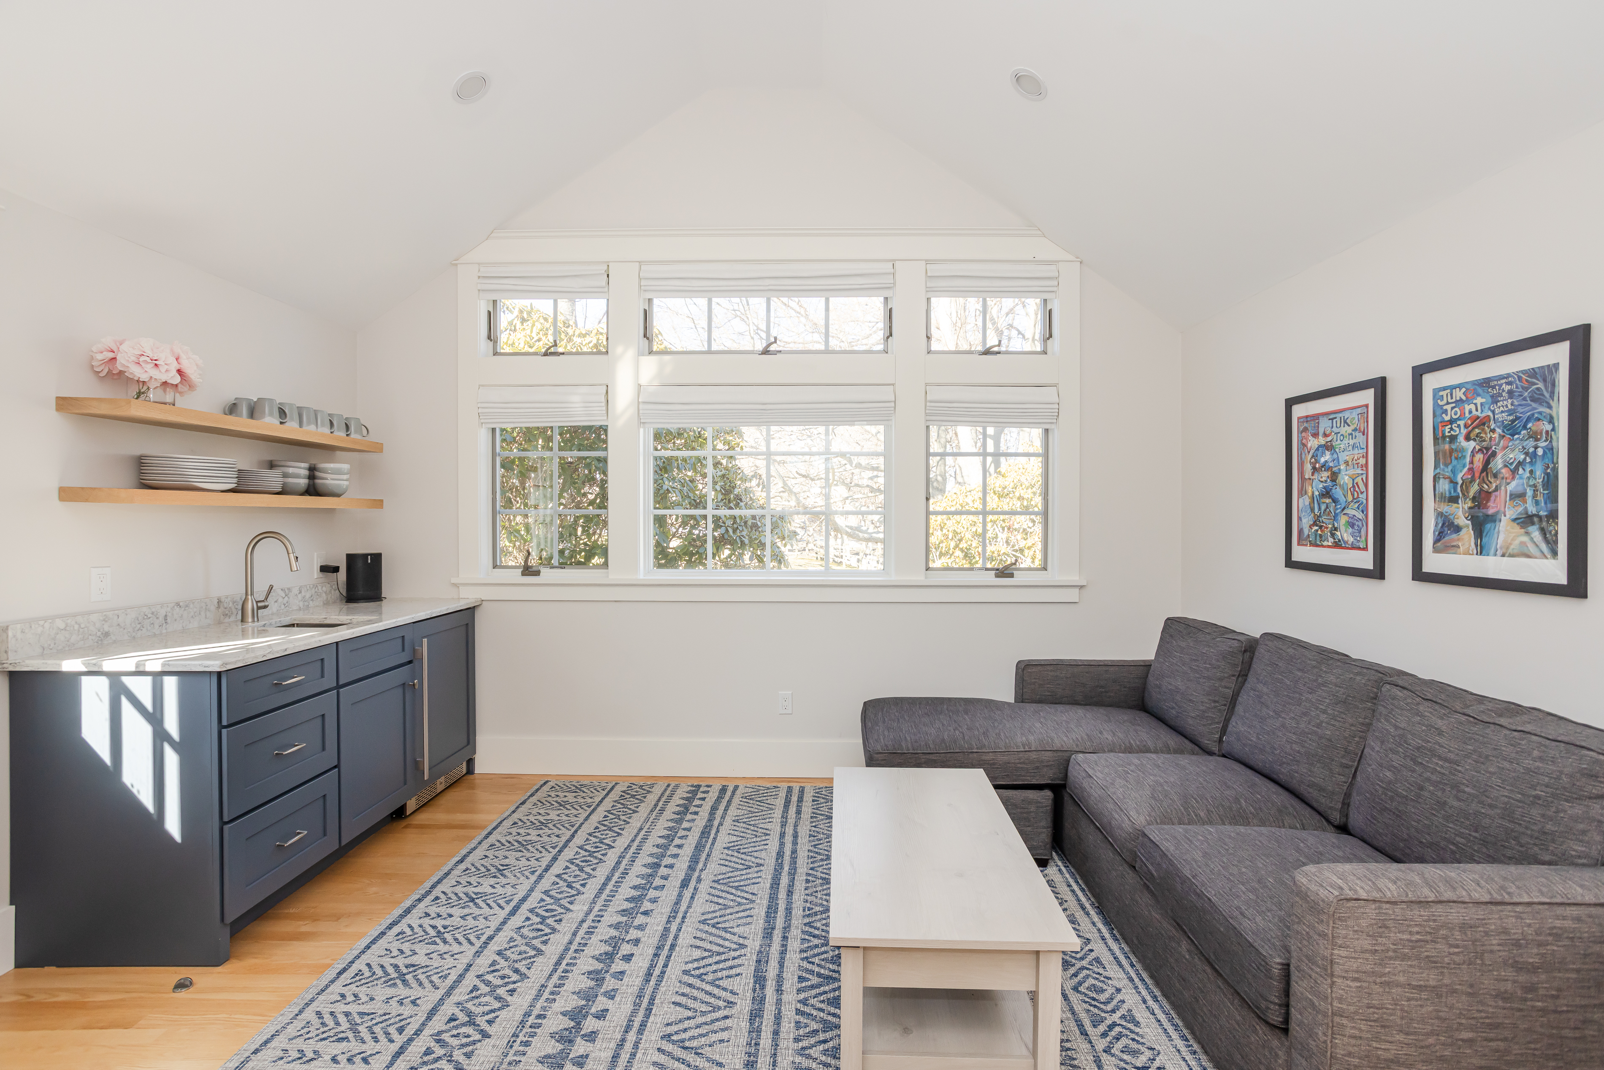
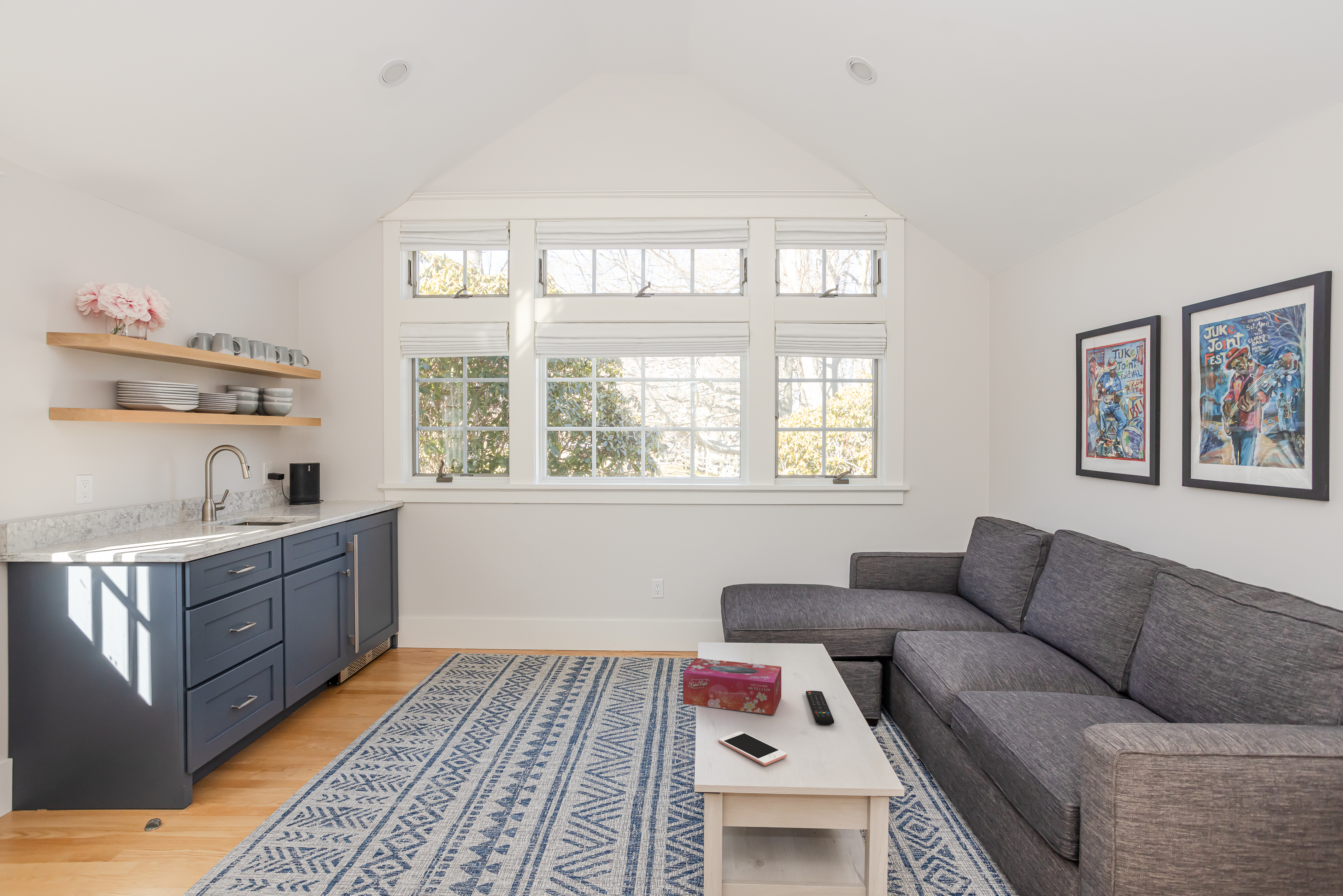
+ tissue box (733, 685)
+ remote control (819, 707)
+ cell phone (752, 748)
